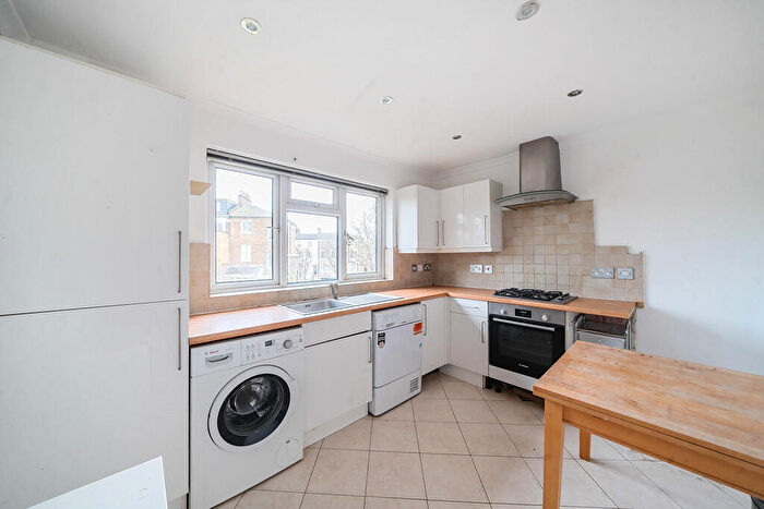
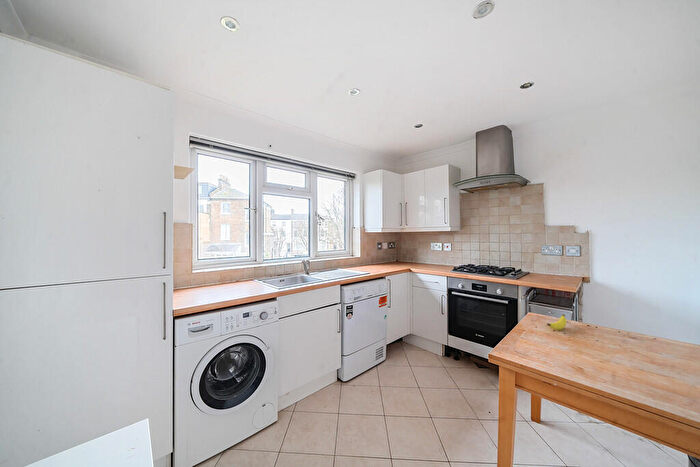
+ banana (559, 323)
